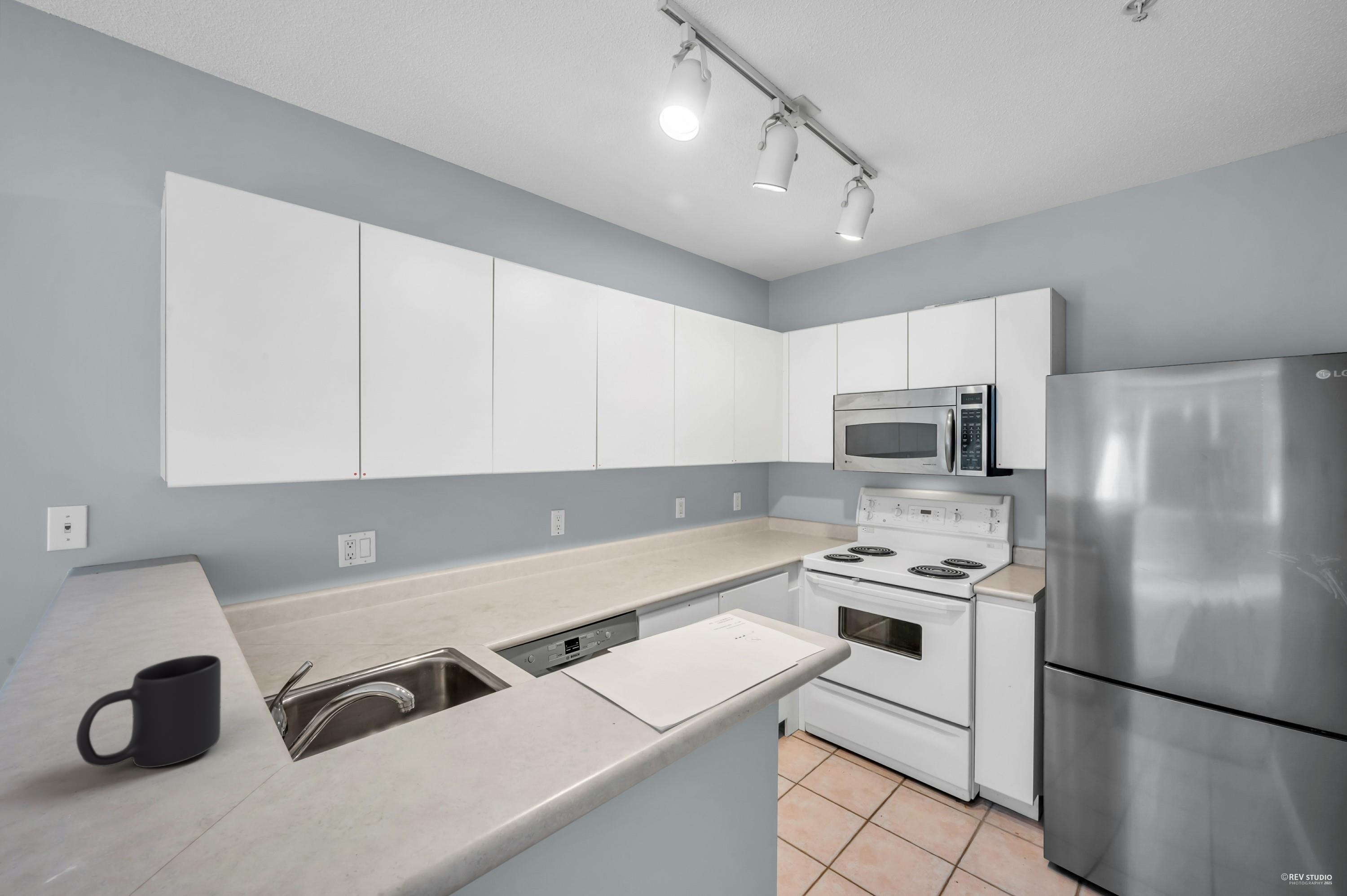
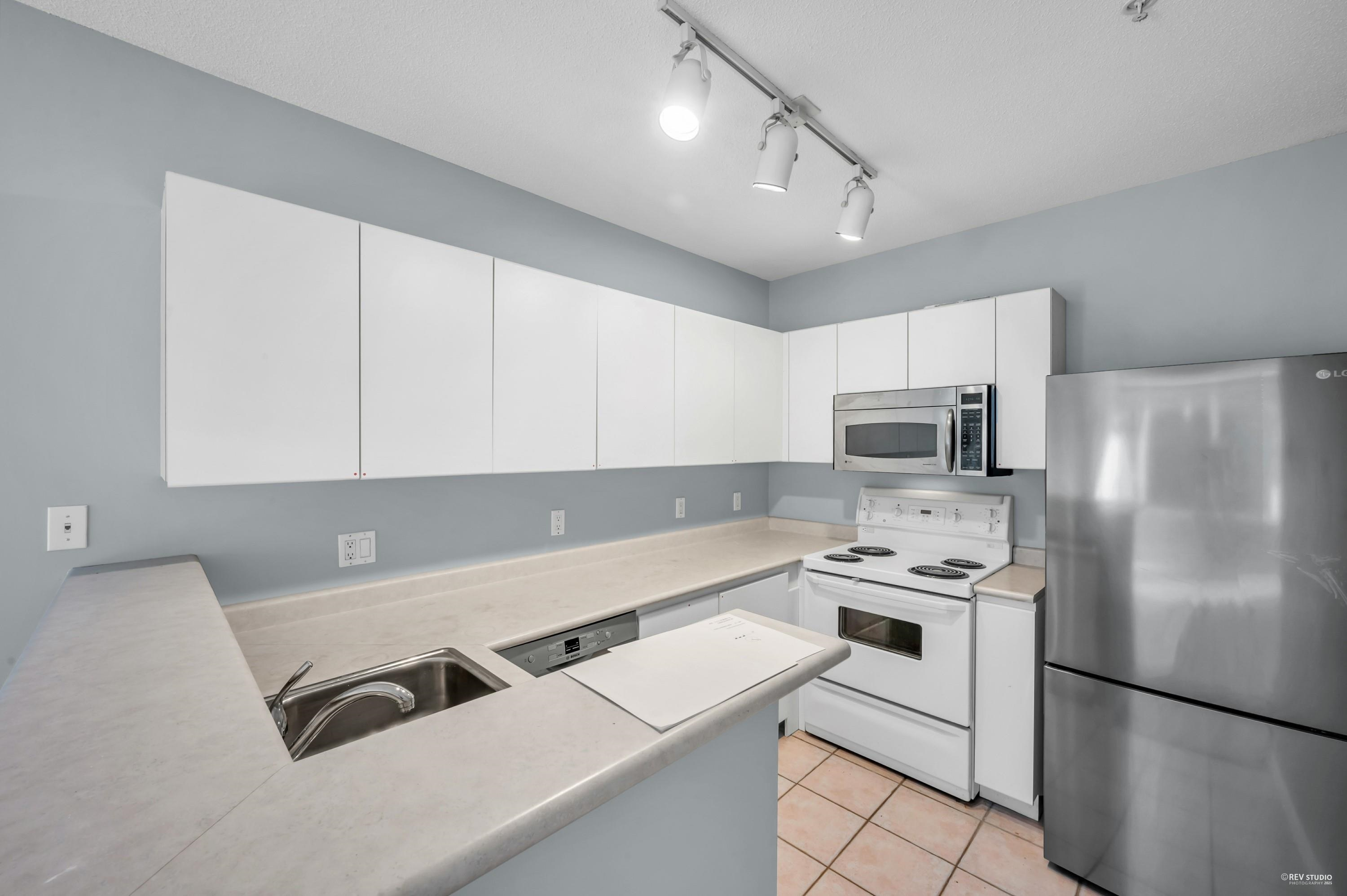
- mug (154, 716)
